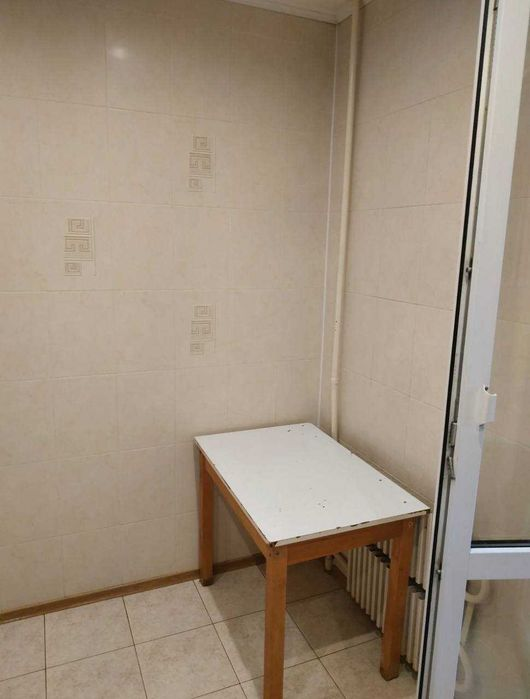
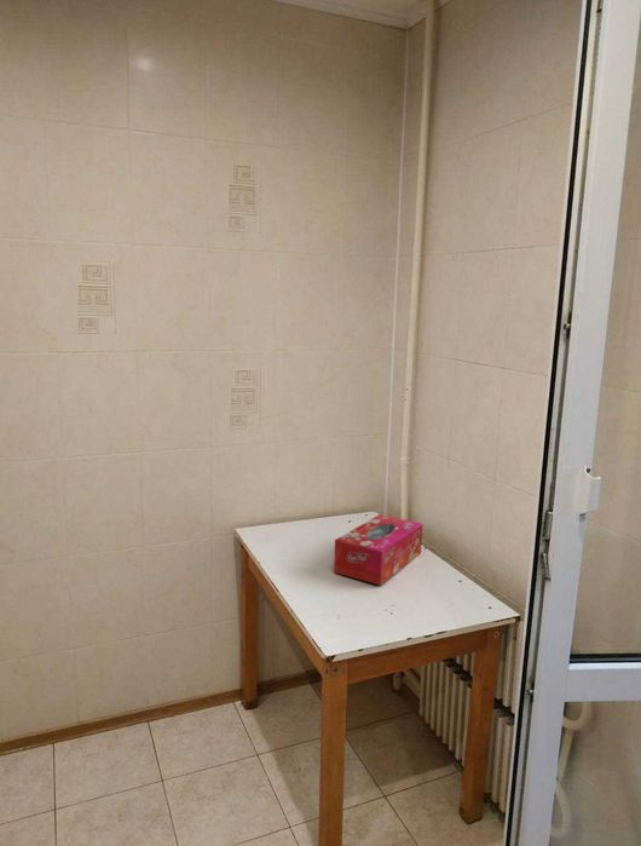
+ tissue box (380, 546)
